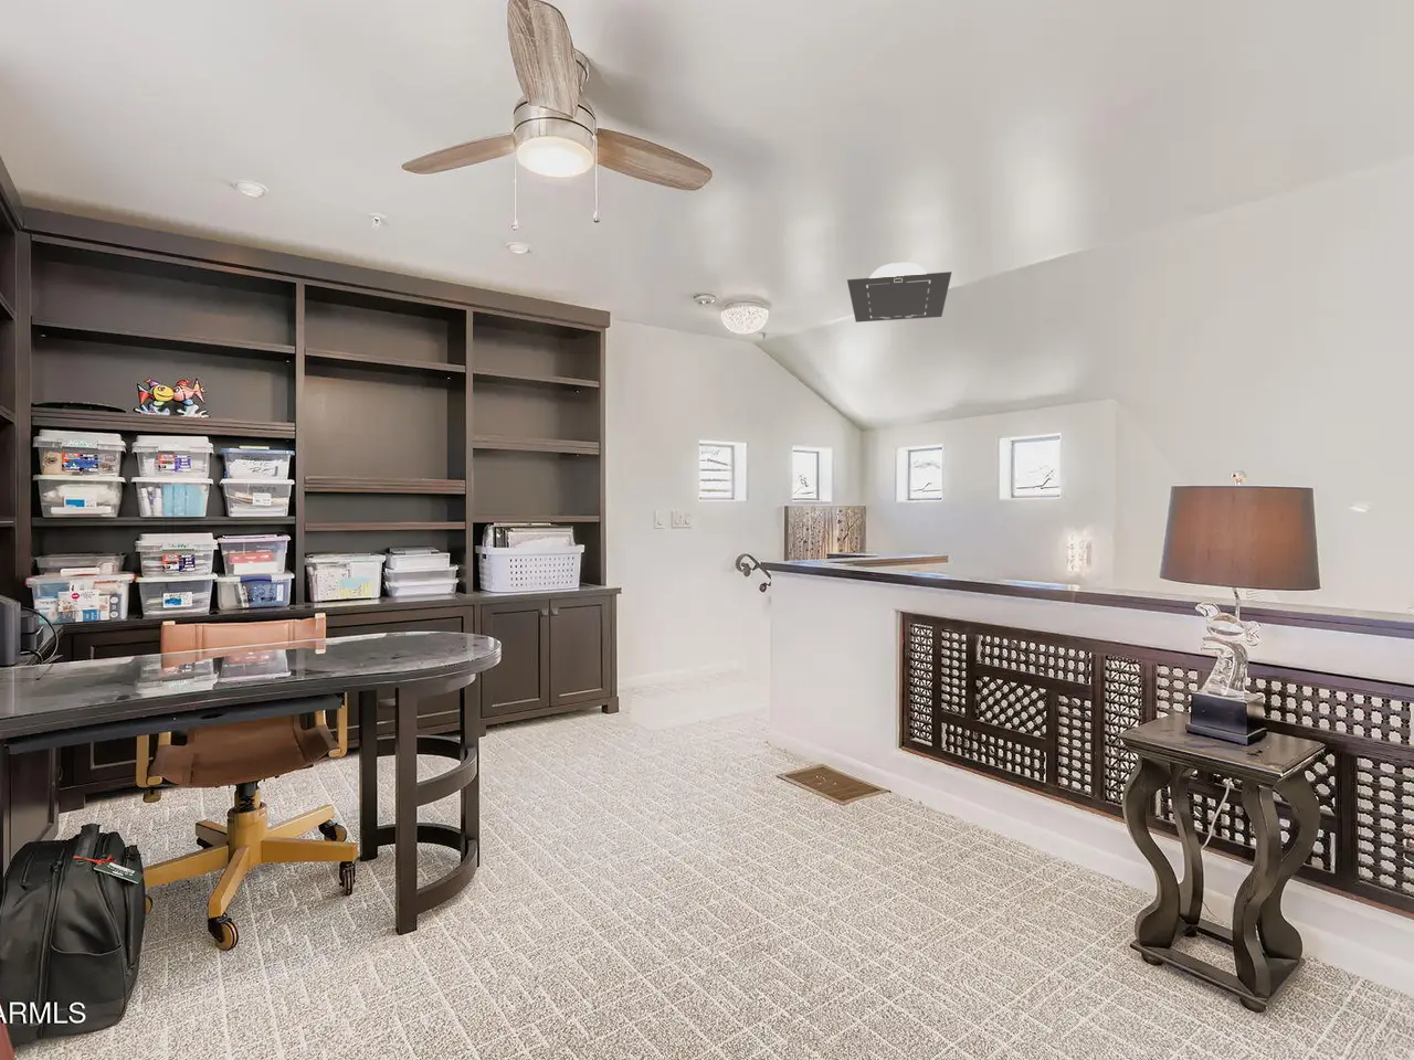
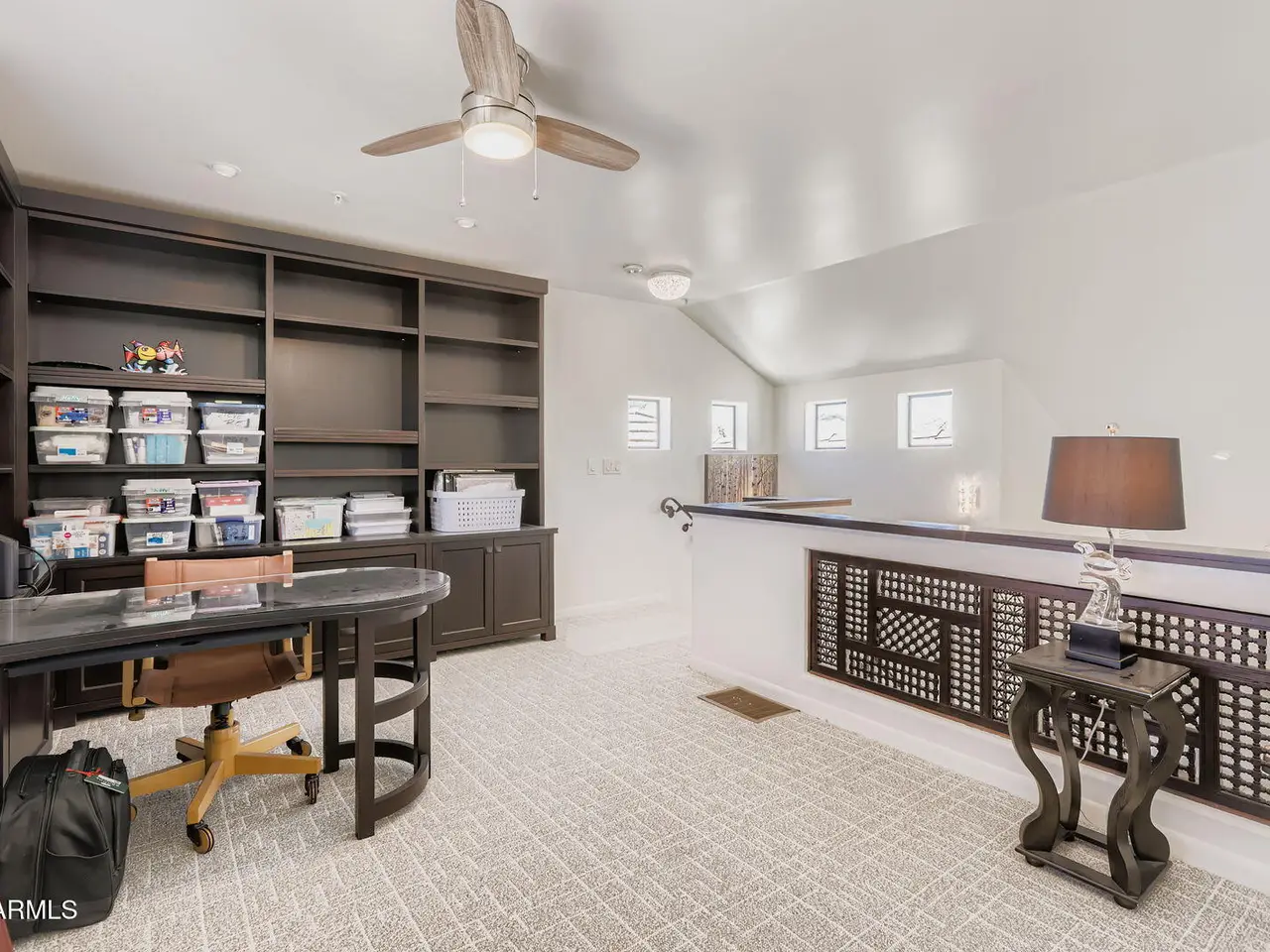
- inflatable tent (899, 286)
